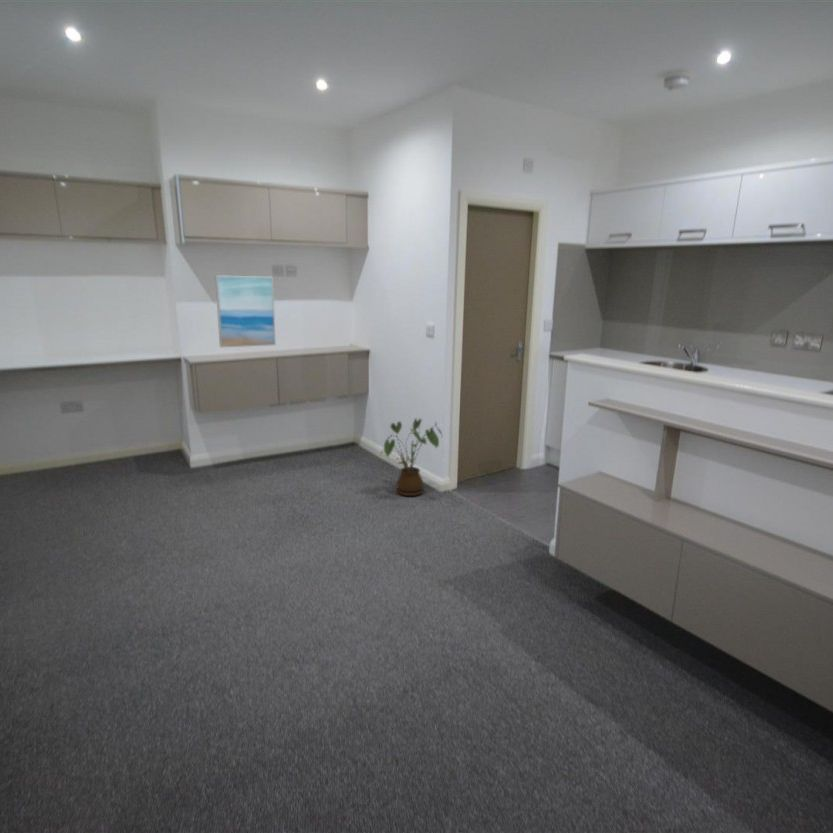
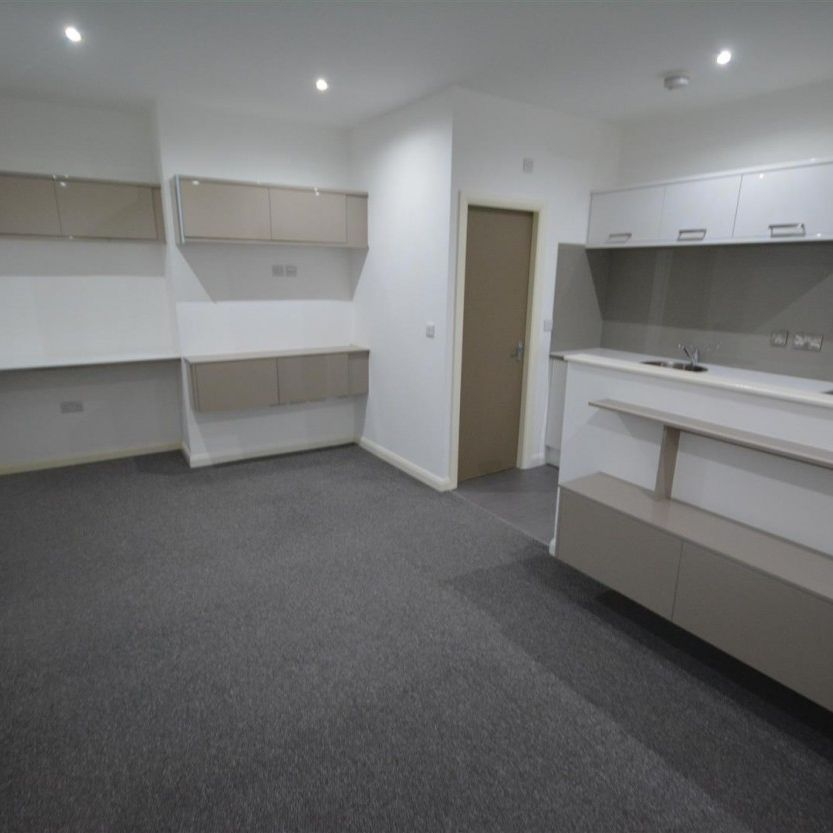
- house plant (409, 458)
- wall art (246, 311)
